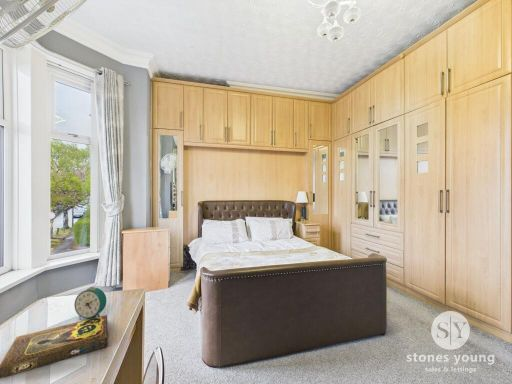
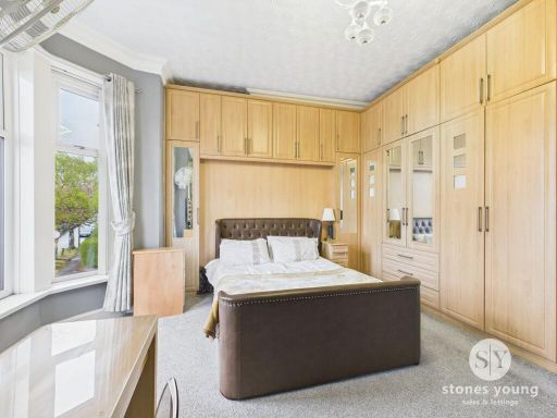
- book (61, 342)
- alarm clock (92, 300)
